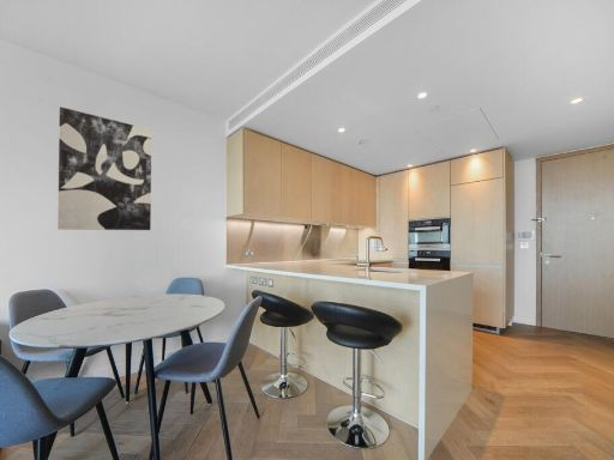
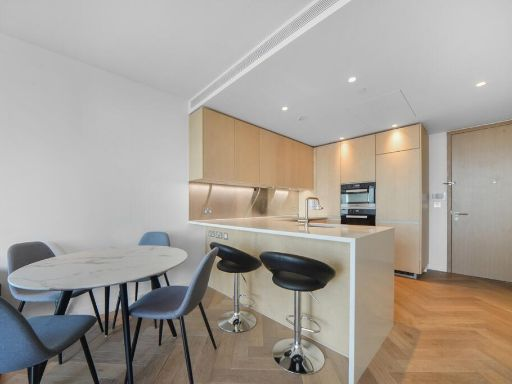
- wall art (109, 174)
